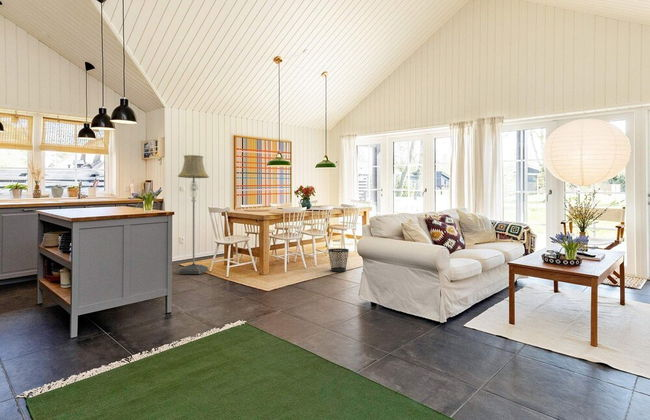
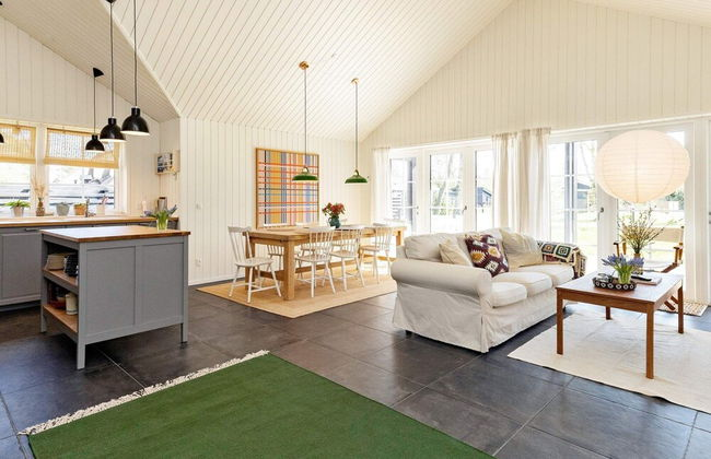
- floor lamp (193, 214)
- wastebasket (338, 260)
